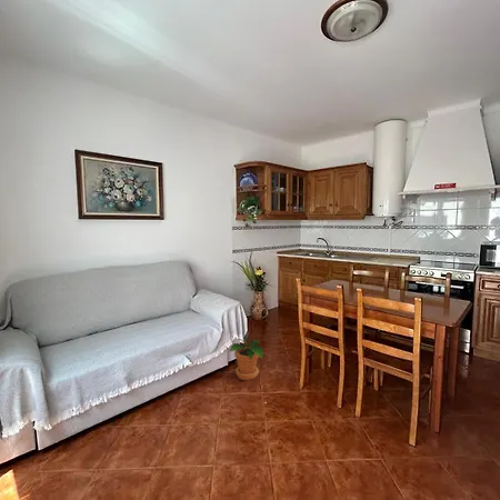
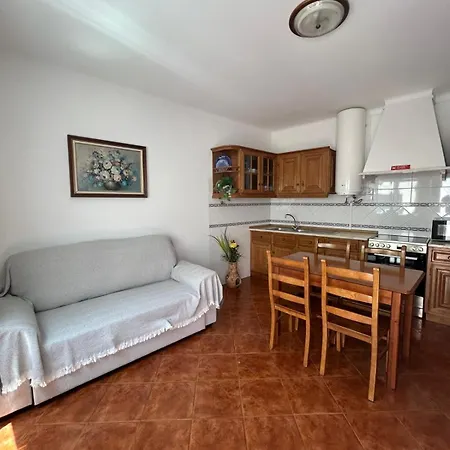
- potted plant (247, 359)
